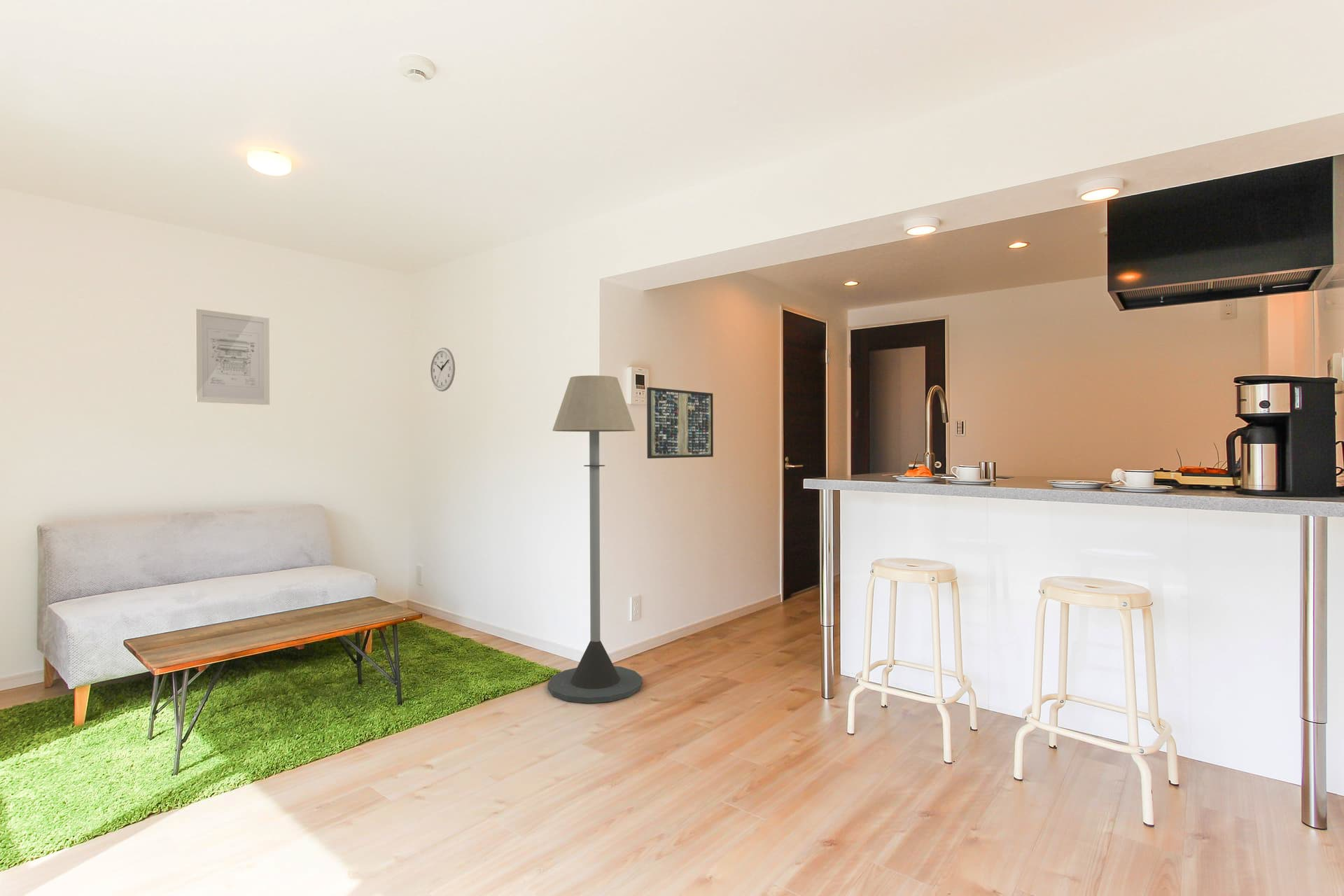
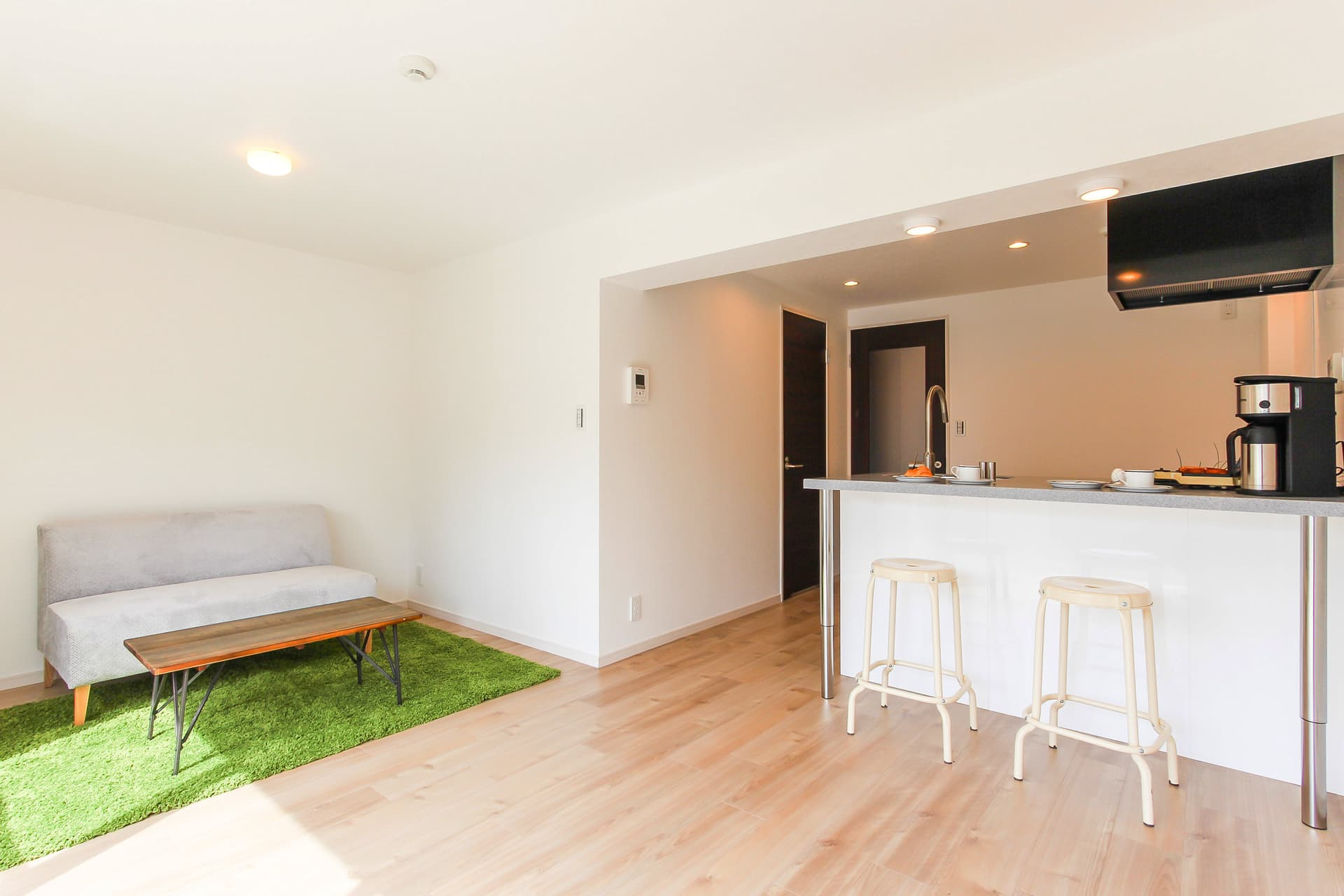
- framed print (682, 424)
- wall clock (442, 369)
- wall art (234, 358)
- floor lamp (594, 531)
